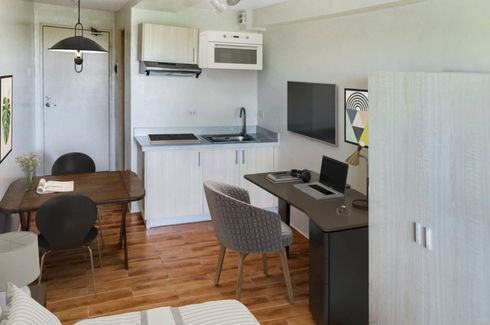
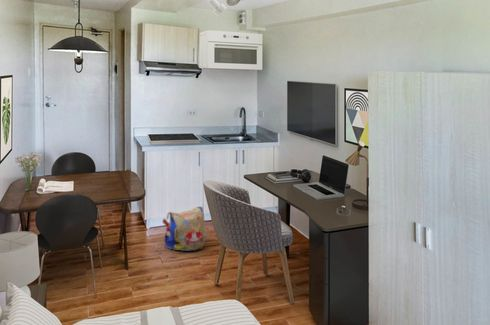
+ backpack (184, 227)
